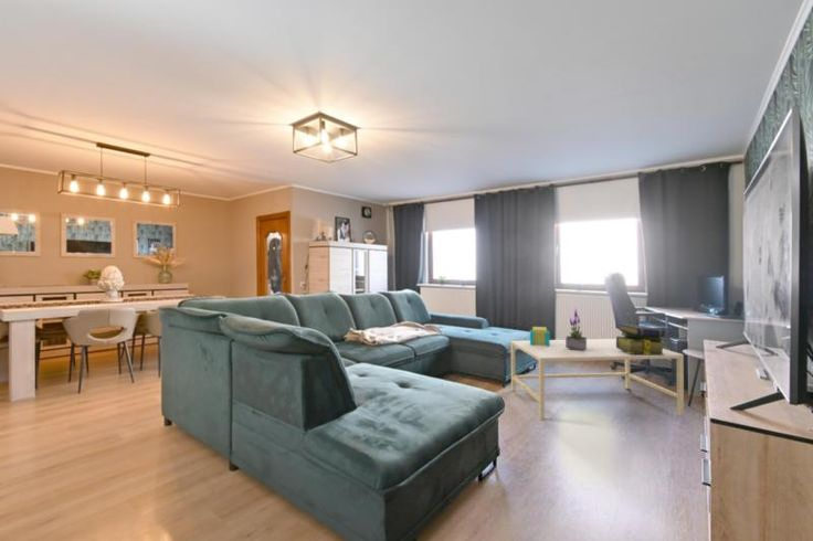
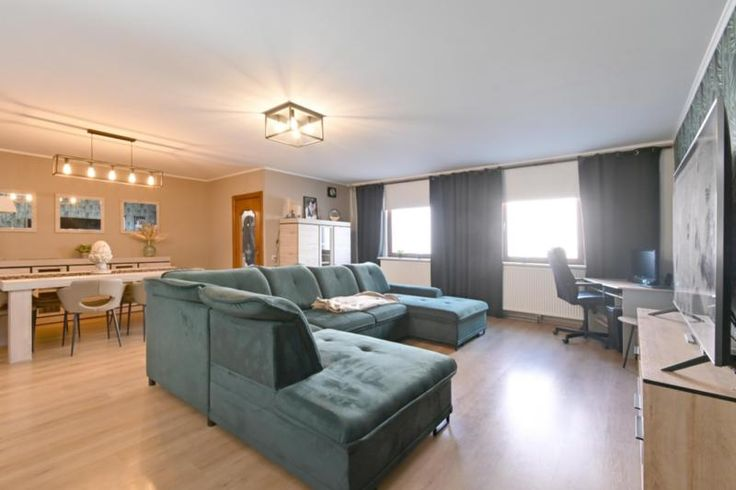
- potted plant (576, 327)
- decorative box (539, 336)
- coffee table (589, 374)
- stack of books (640, 338)
